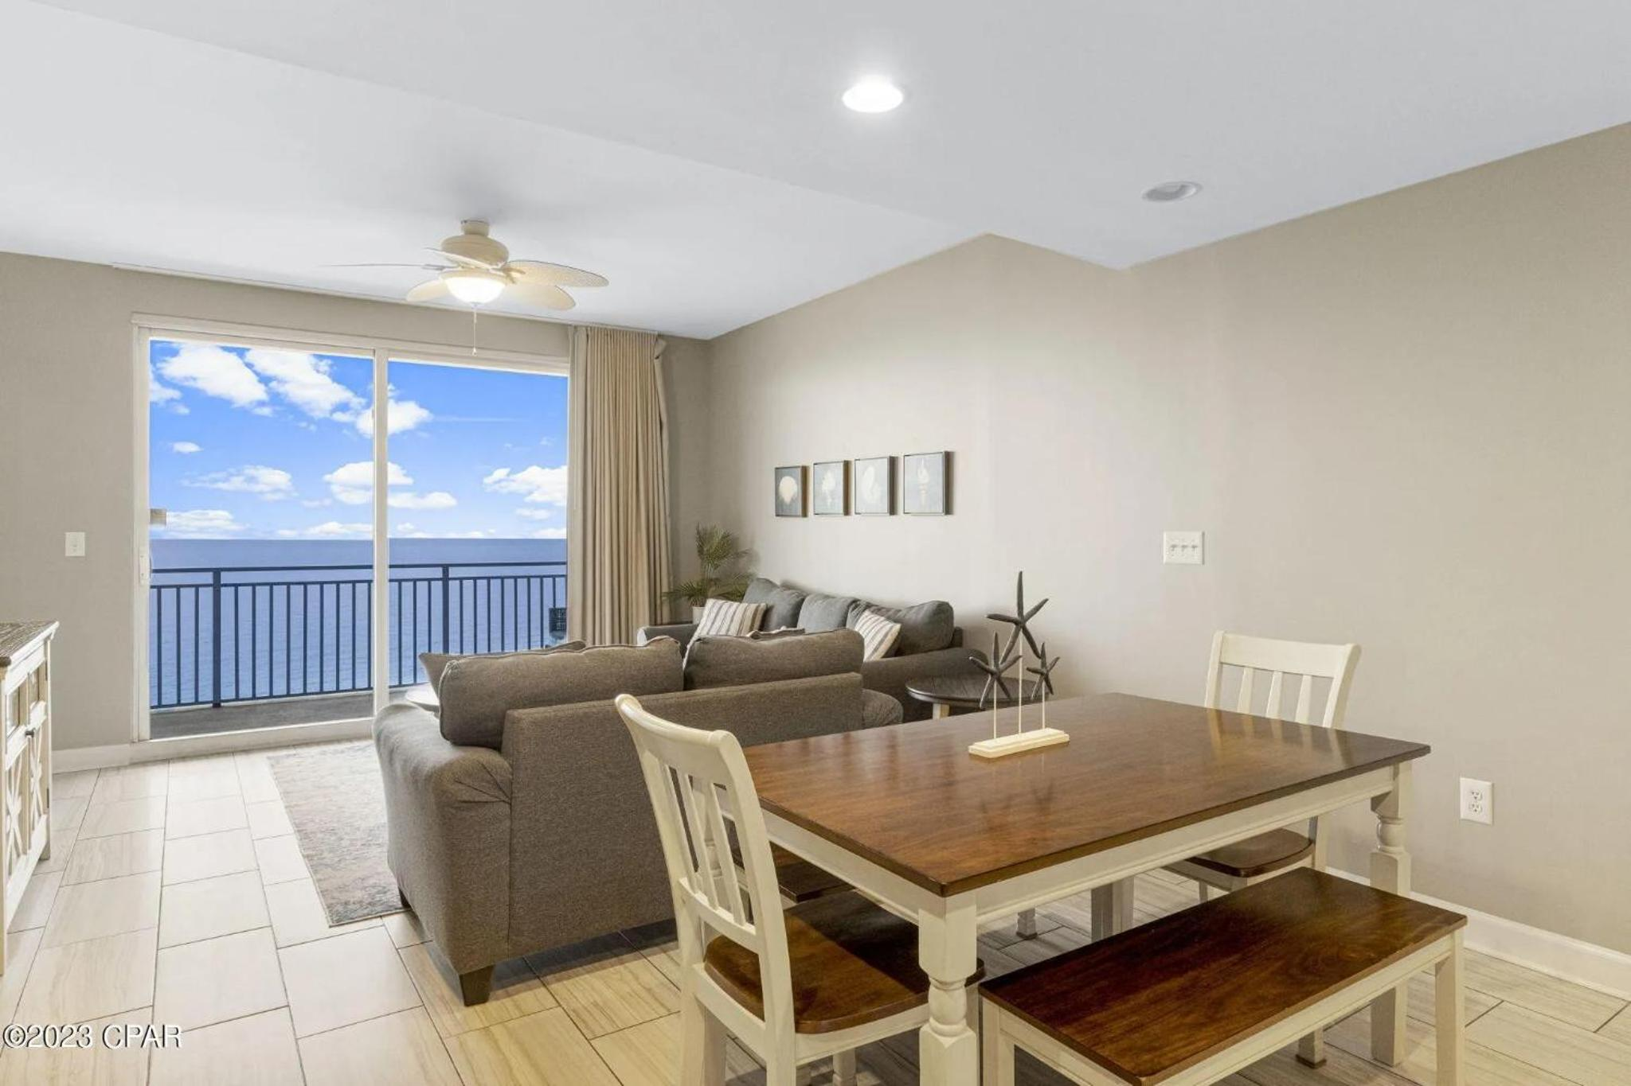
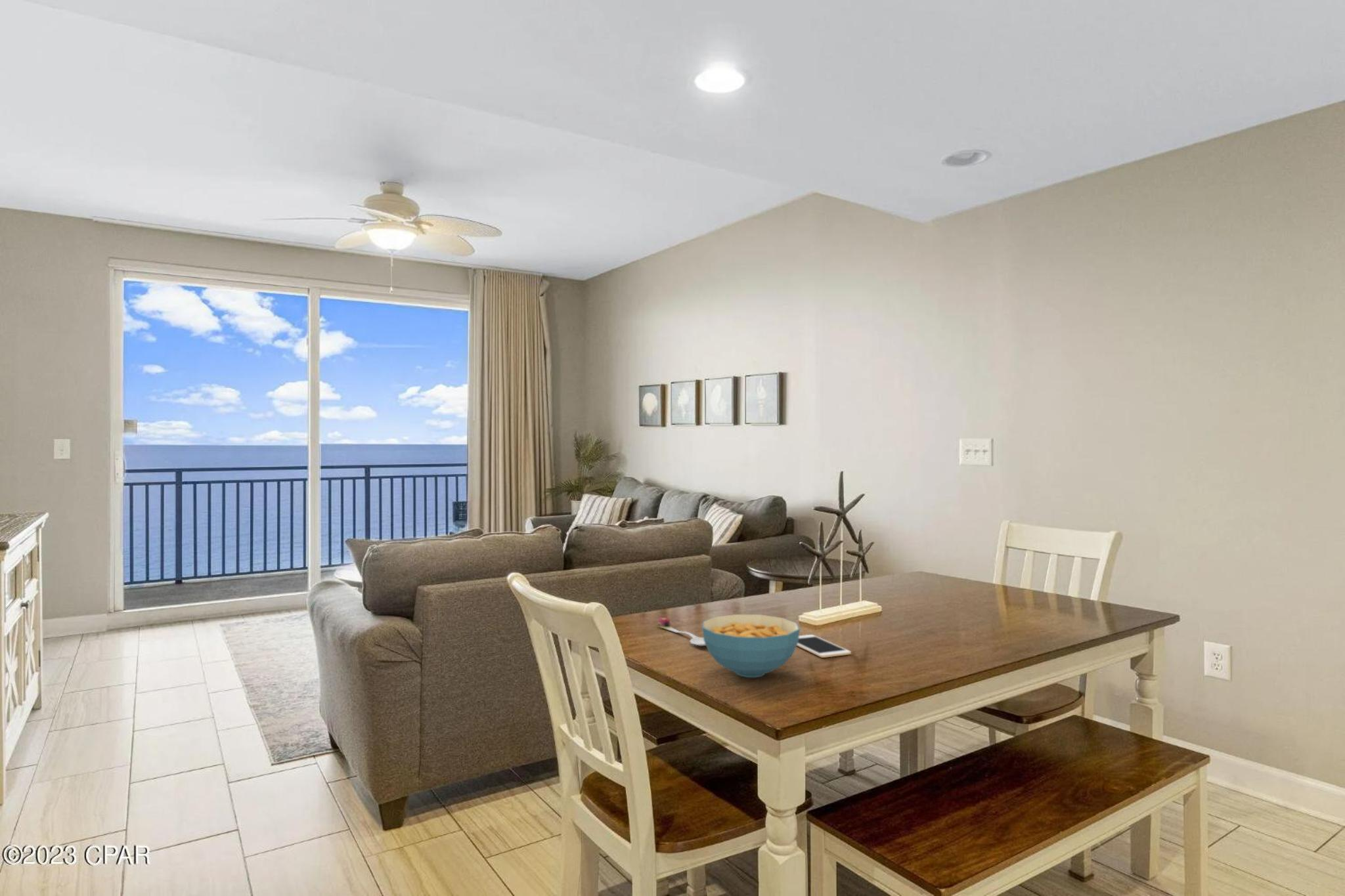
+ spoon (685, 631)
+ cell phone (816, 645)
+ cereal bowl (750, 649)
